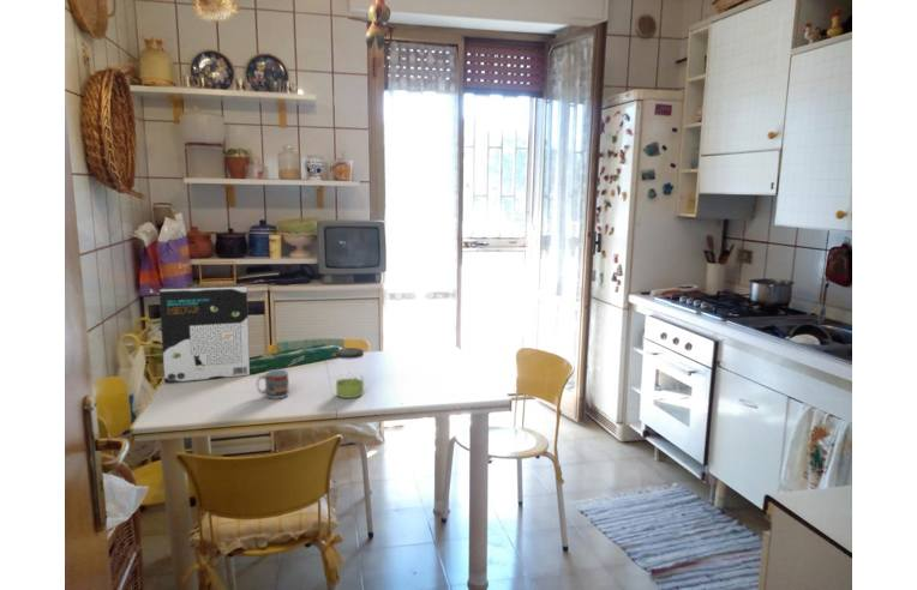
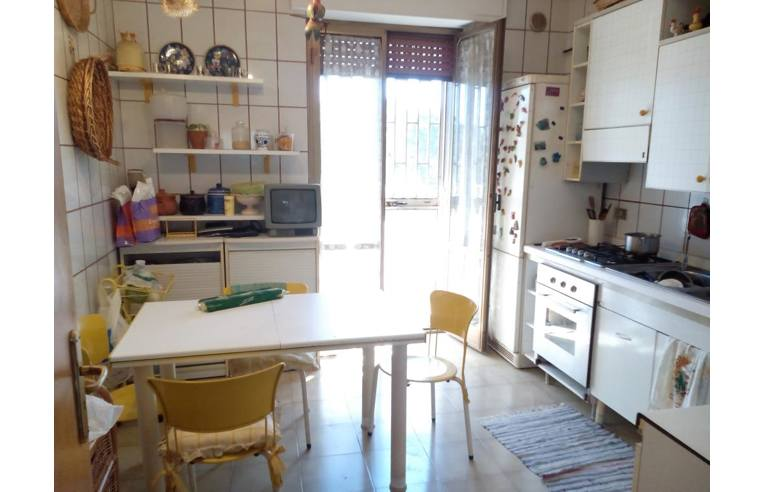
- cereal box (205, 331)
- cup (272, 384)
- jar (349, 371)
